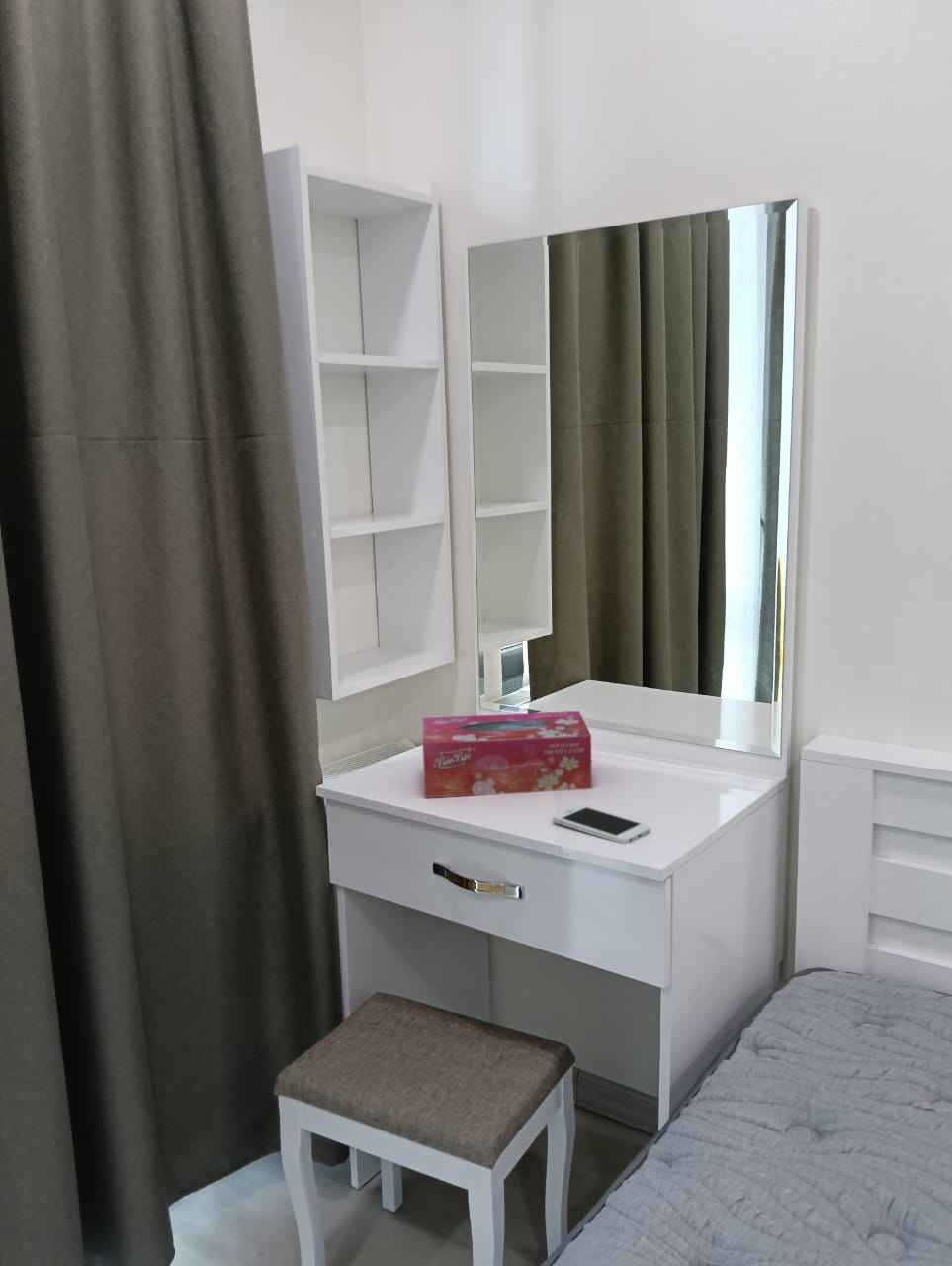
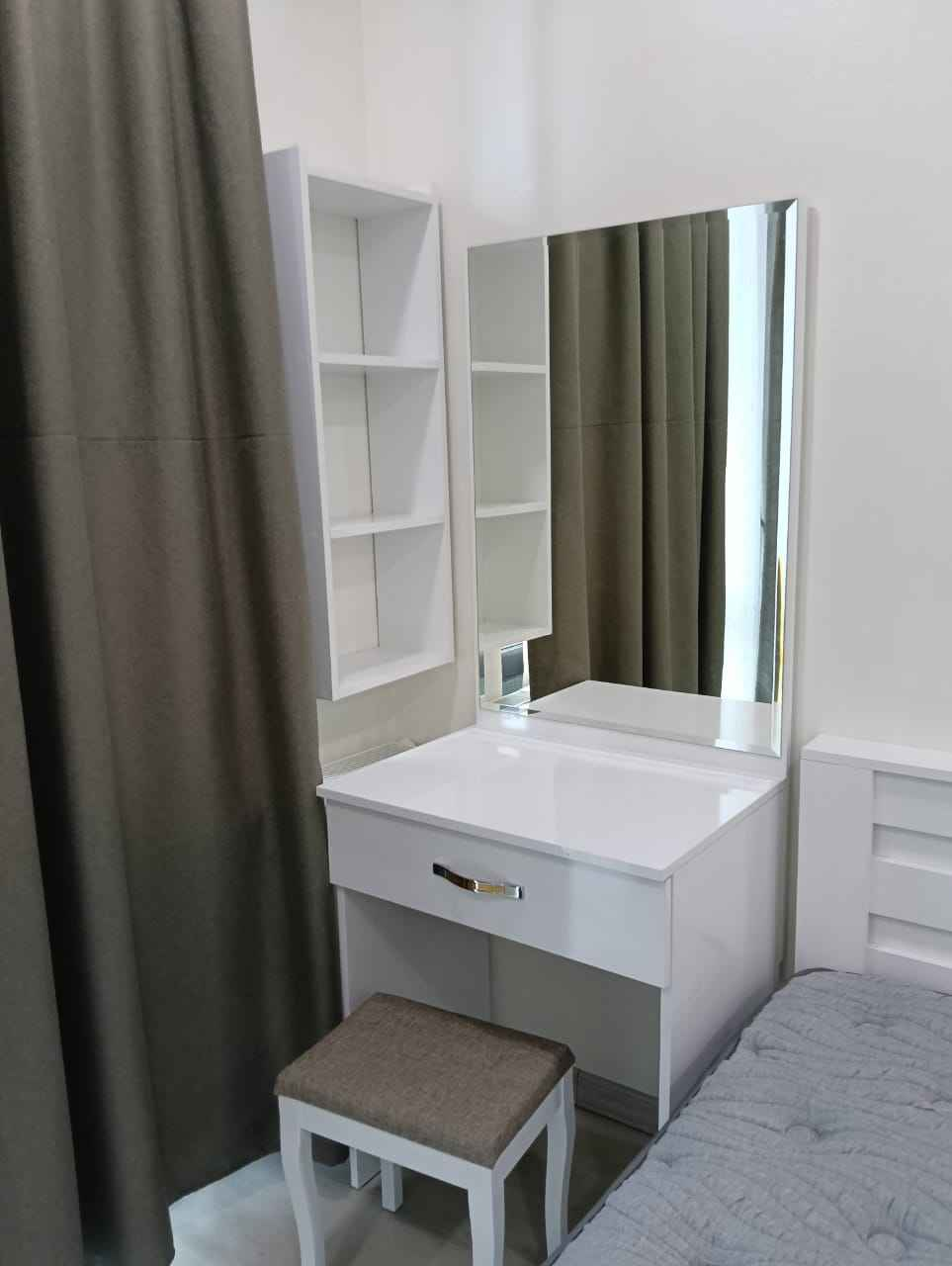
- smartphone (600, 823)
- tissue box (504, 753)
